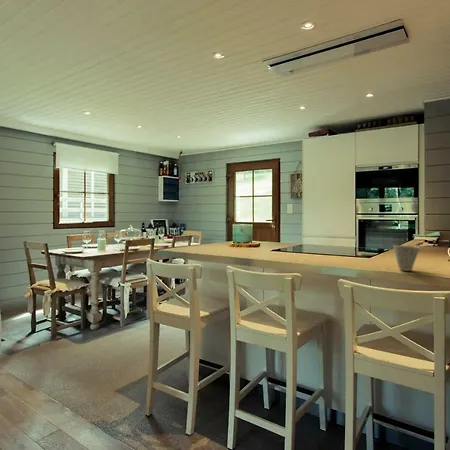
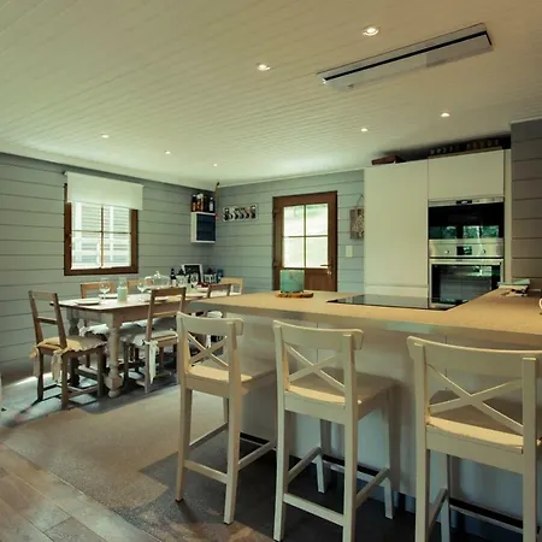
- cup (406, 257)
